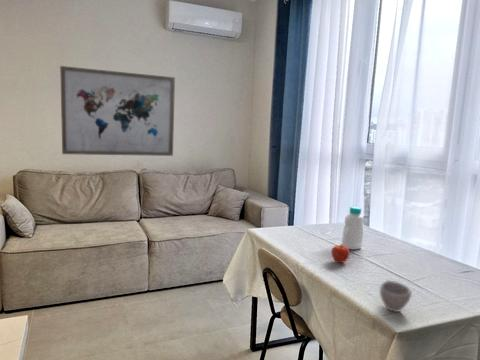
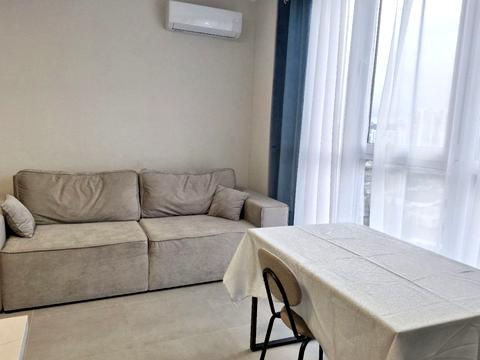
- fruit (340, 253)
- cup (392, 296)
- bottle (353, 227)
- wall art (120, 114)
